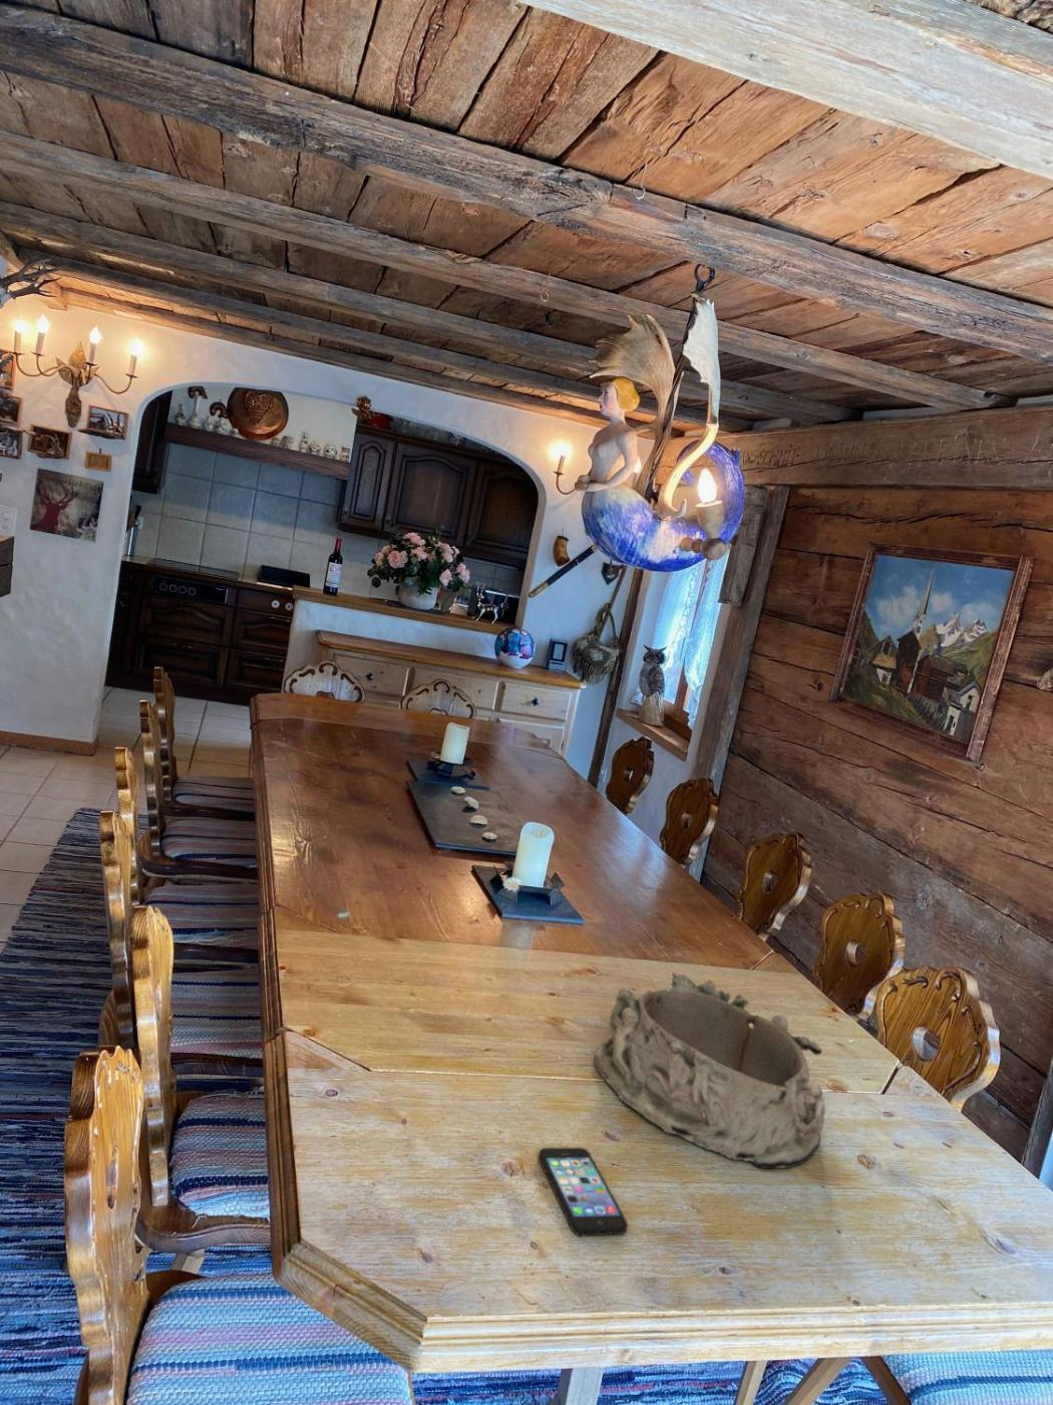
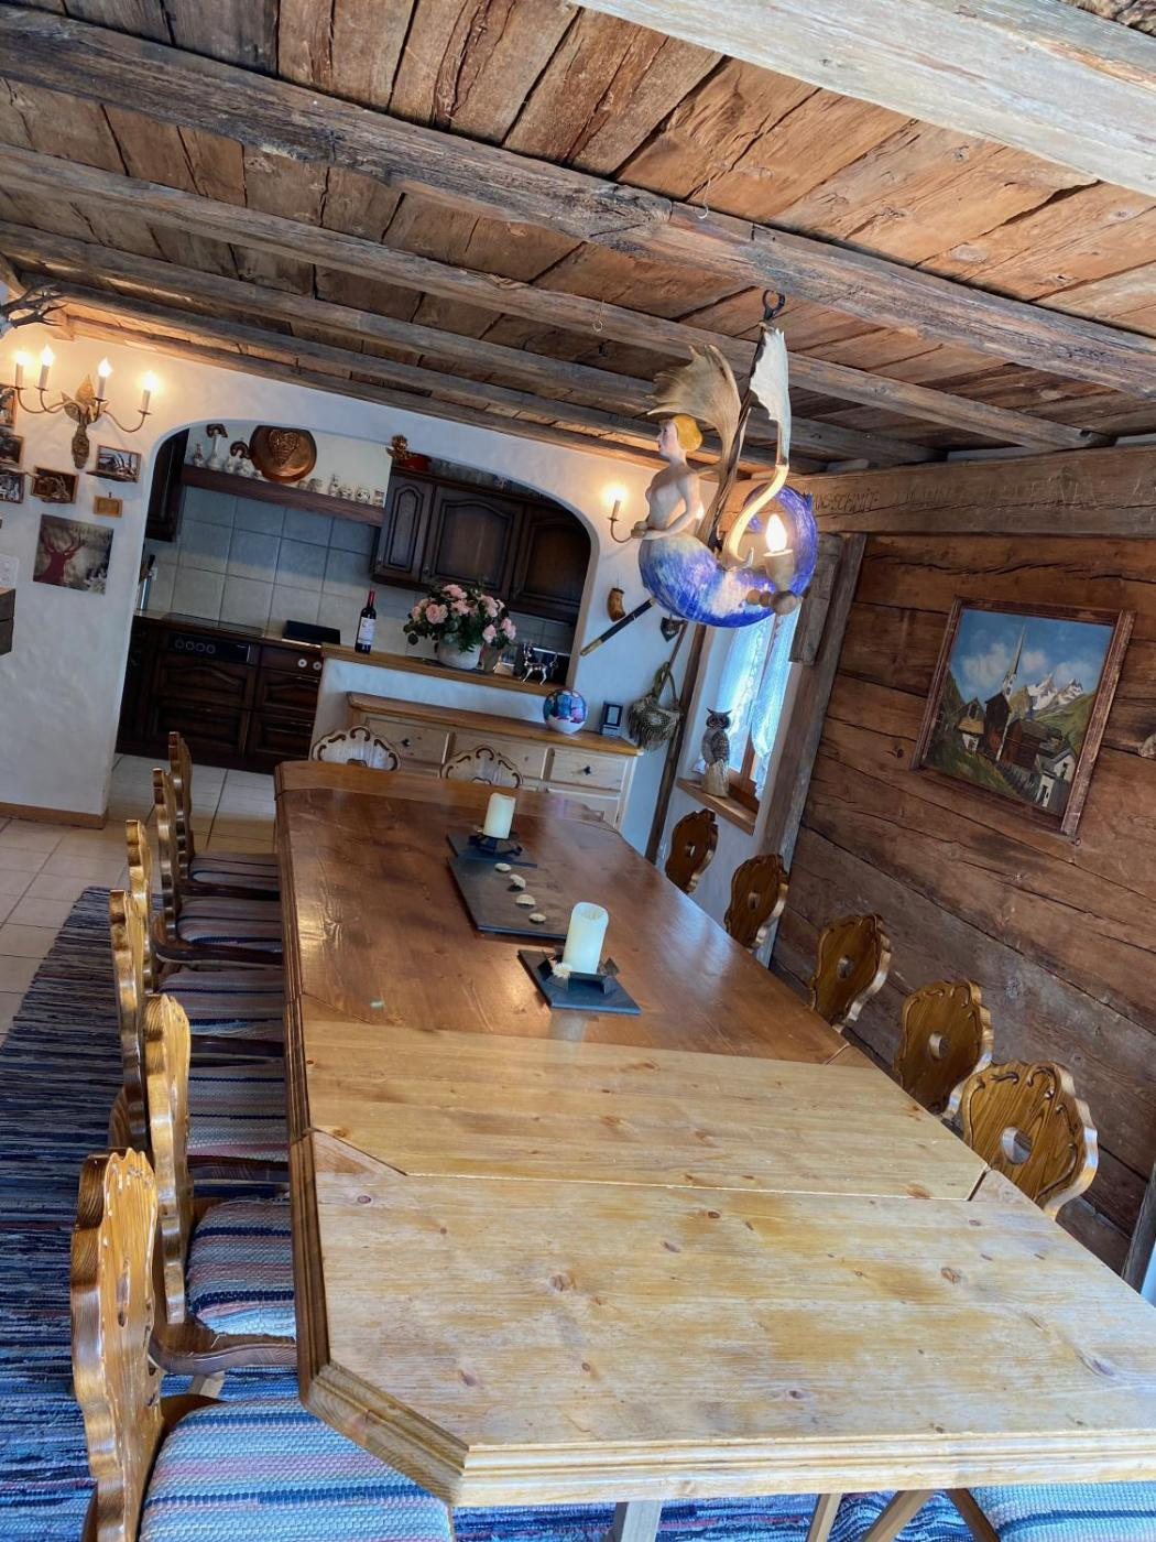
- smartphone (581, 1188)
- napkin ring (712, 1054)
